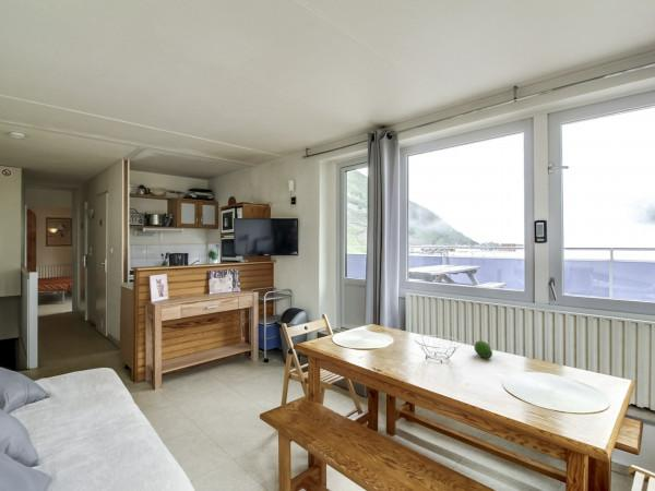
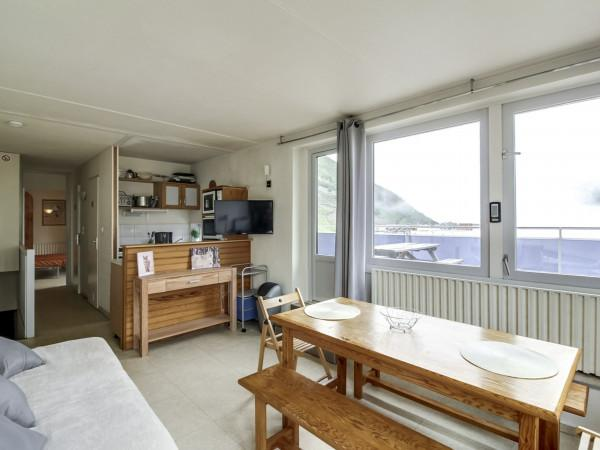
- fruit (484, 349)
